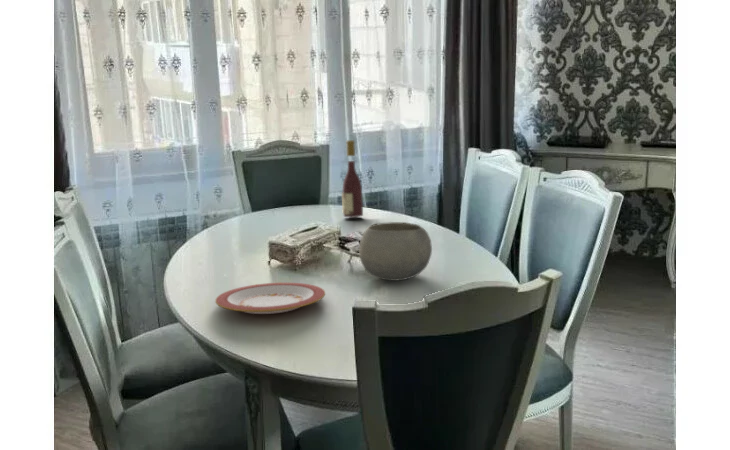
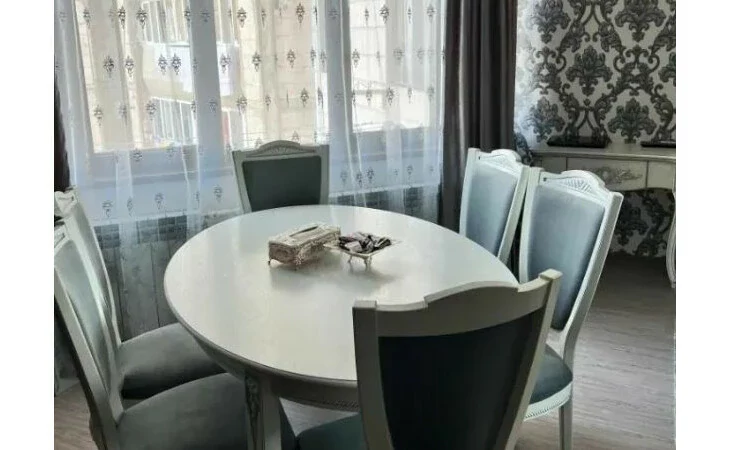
- bowl (395, 252)
- wine bottle (351, 179)
- plate (271, 299)
